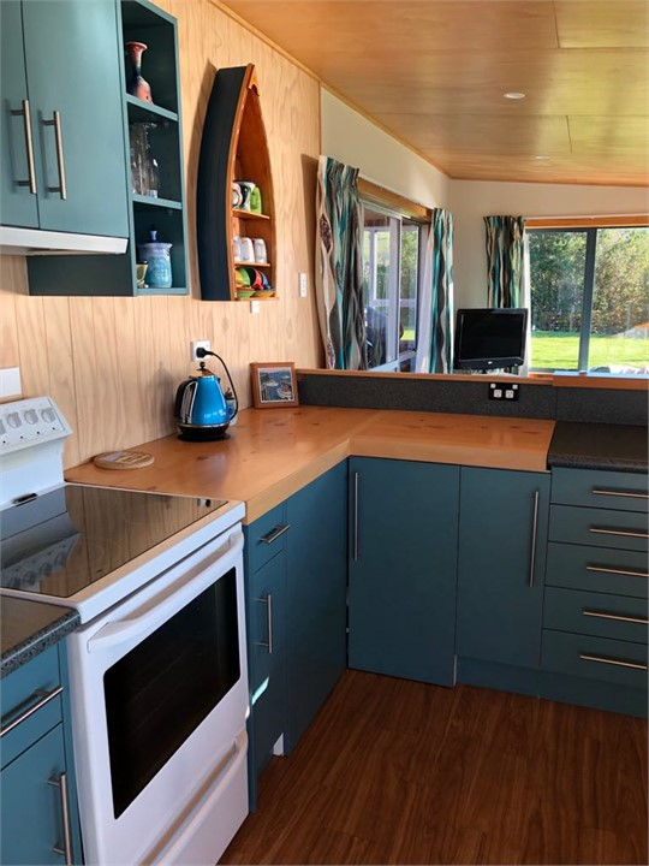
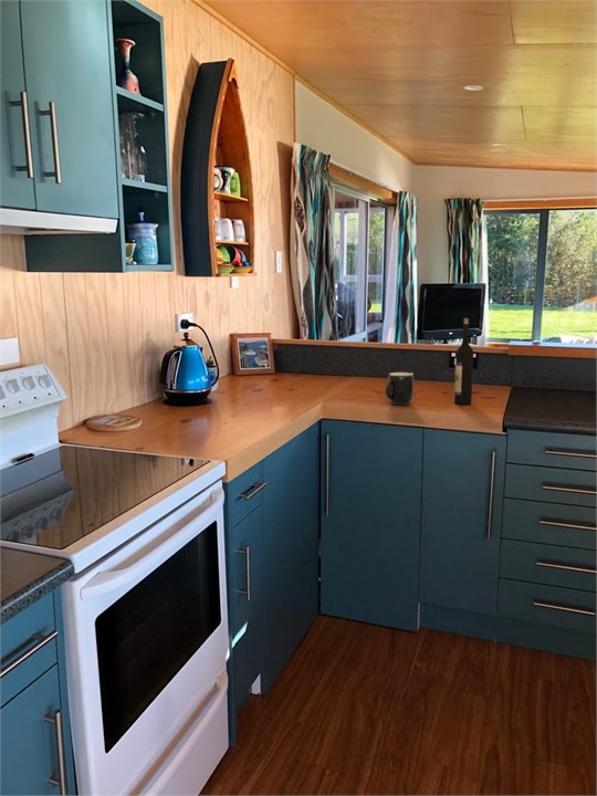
+ mug (397, 389)
+ wine bottle (464, 360)
